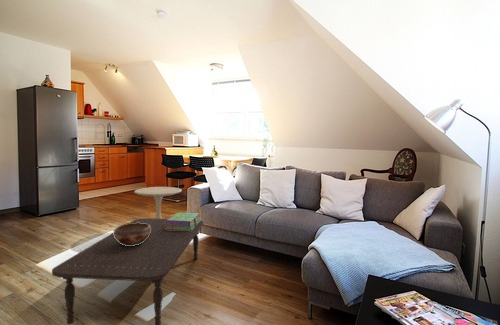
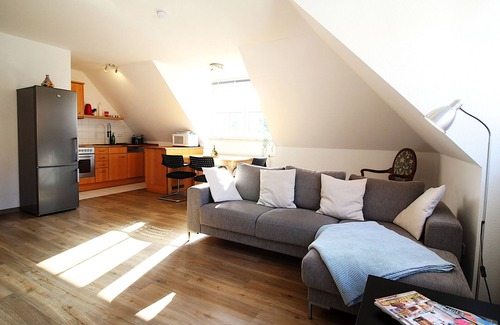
- coffee table (146, 262)
- stack of books (183, 221)
- decorative bowl (132, 236)
- side table (158, 209)
